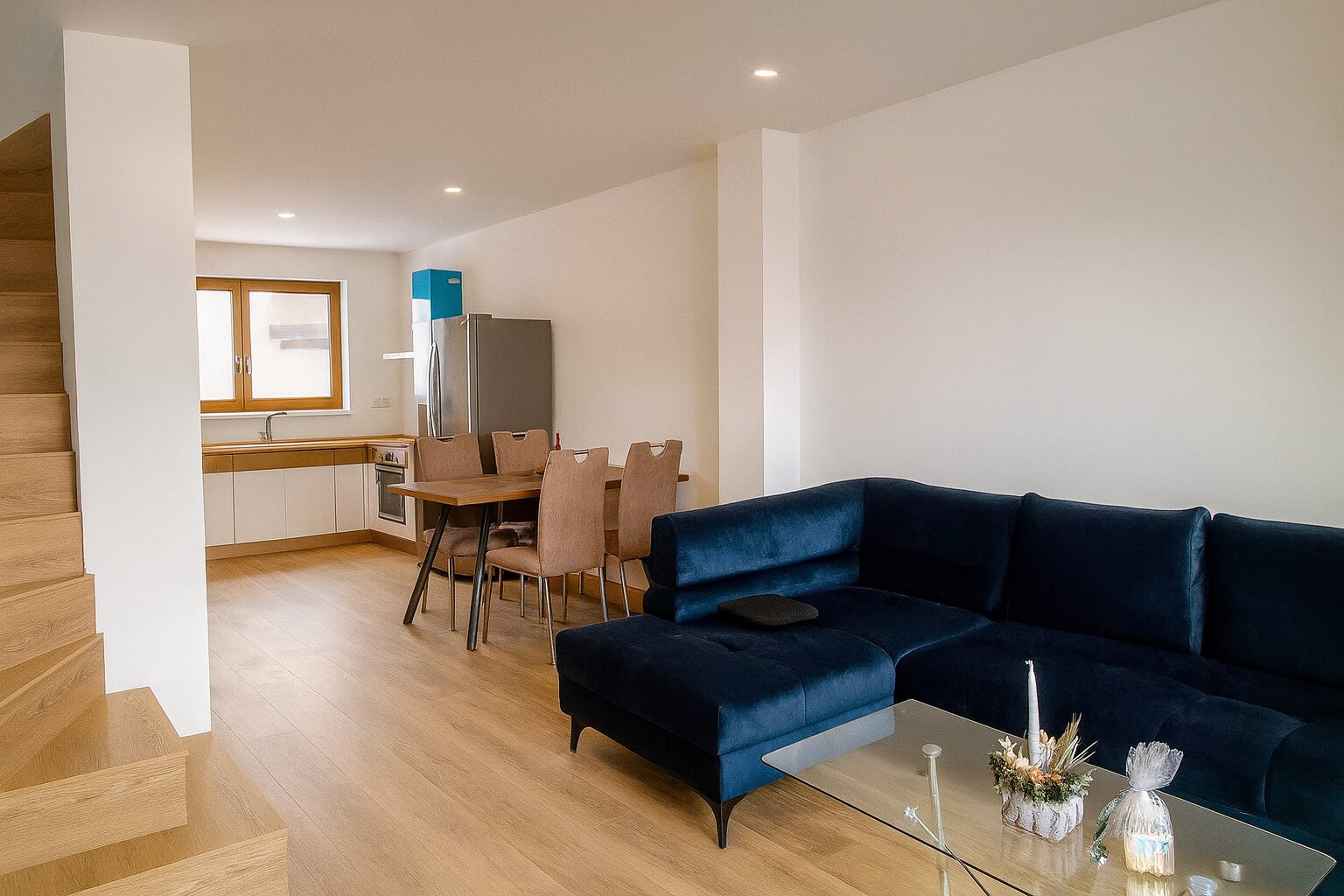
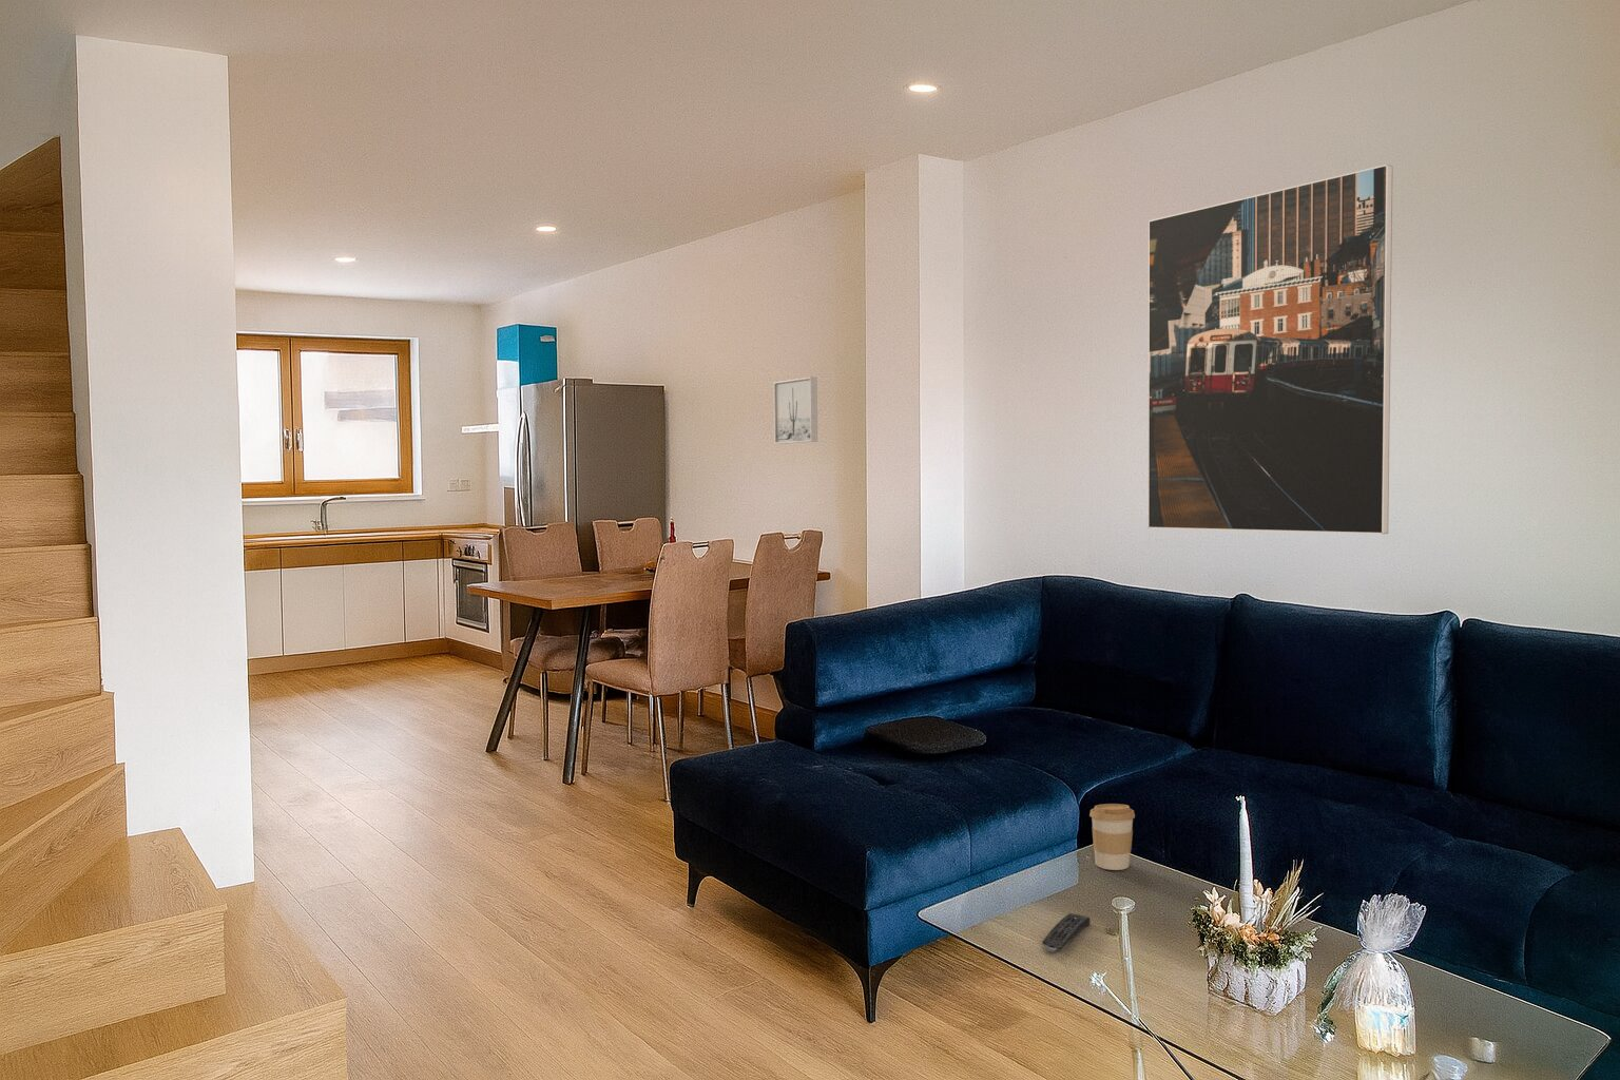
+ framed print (1258, 364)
+ remote control (1066, 932)
+ coffee cup (1111, 834)
+ wall art (796, 410)
